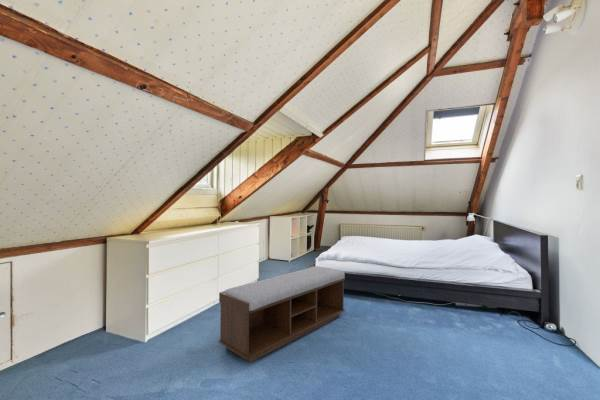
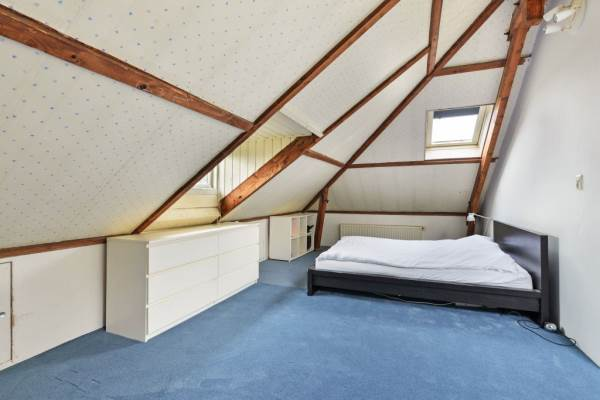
- bench (290, 304)
